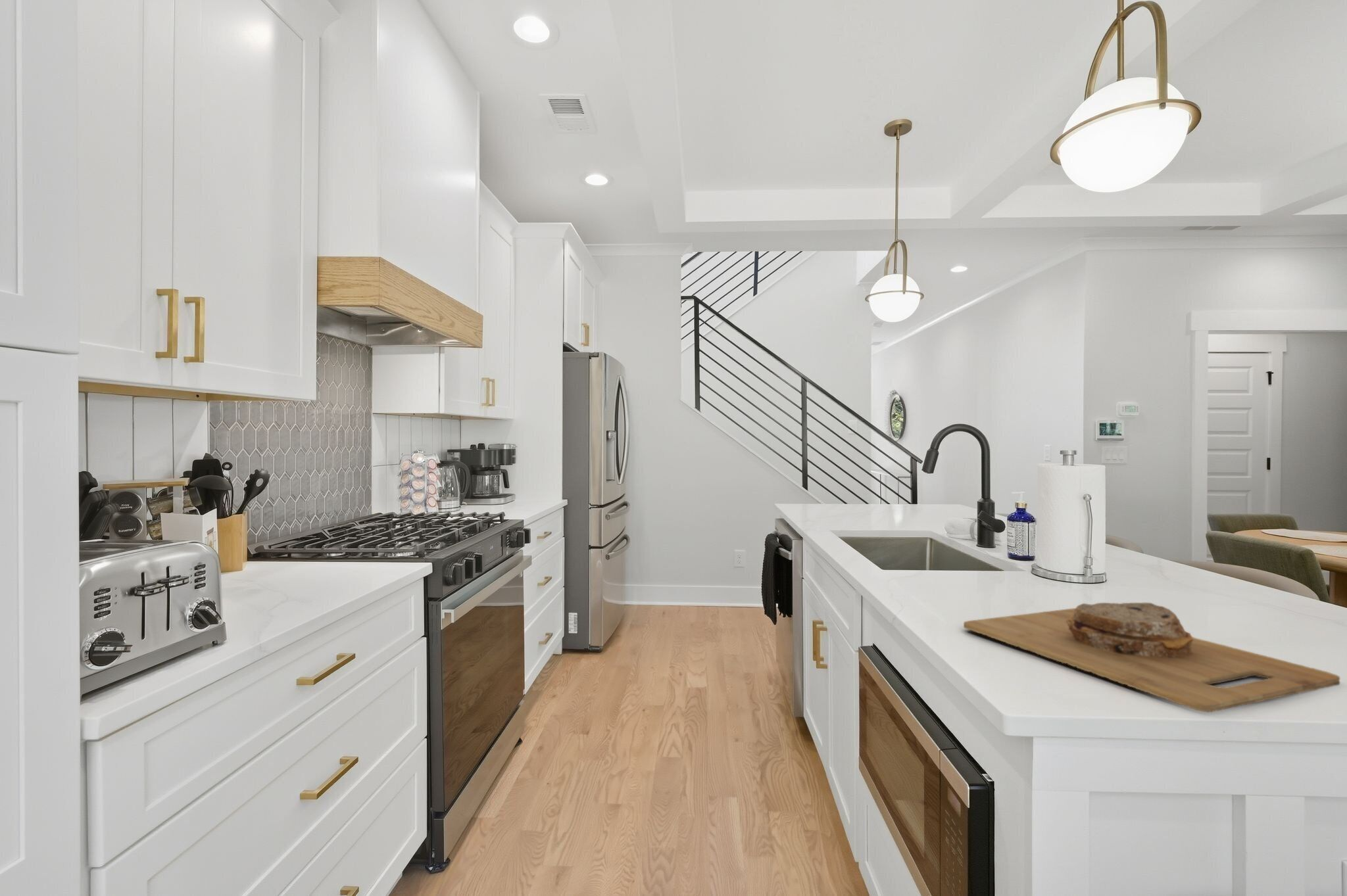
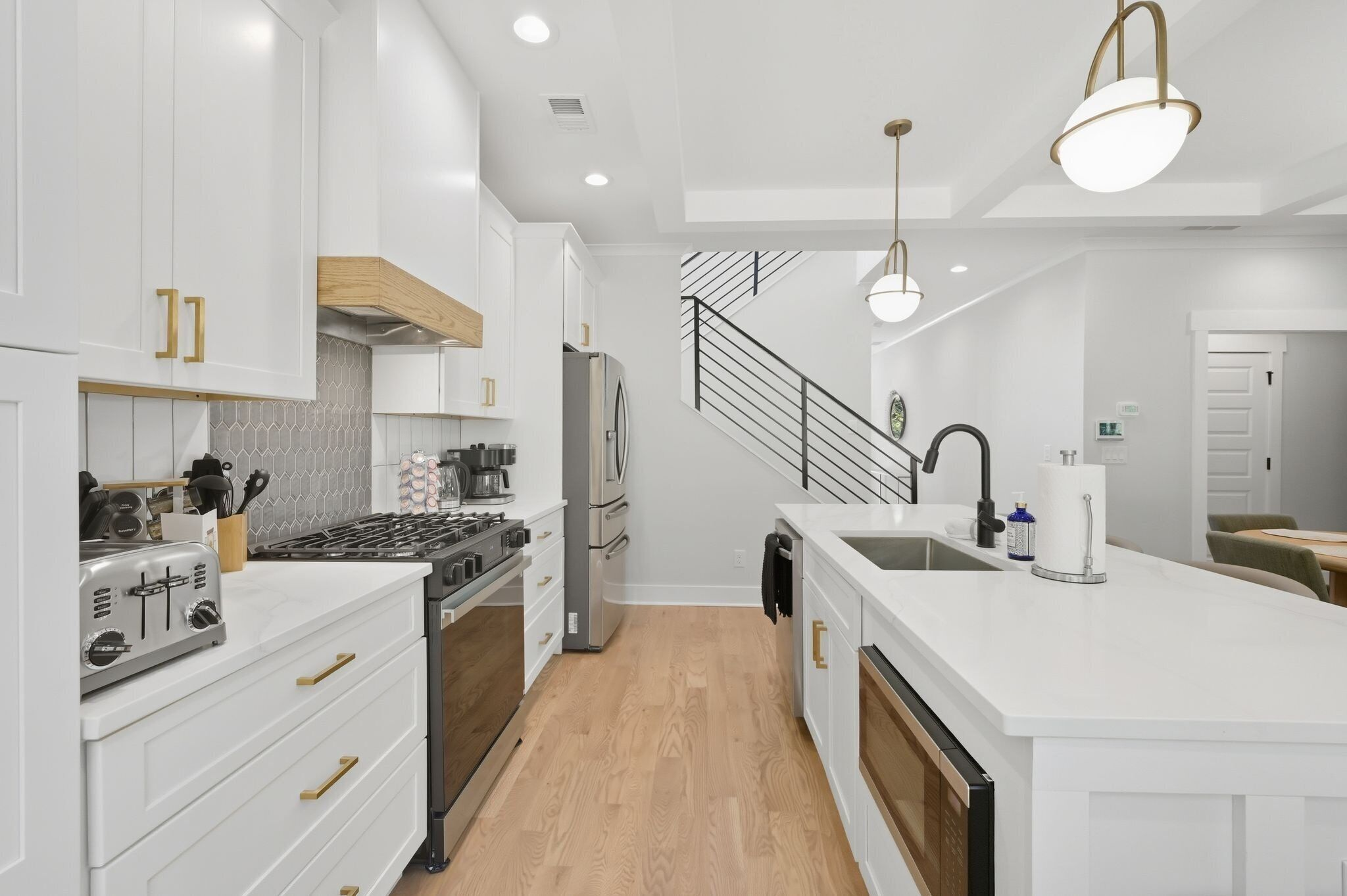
- cutting board (1127, 627)
